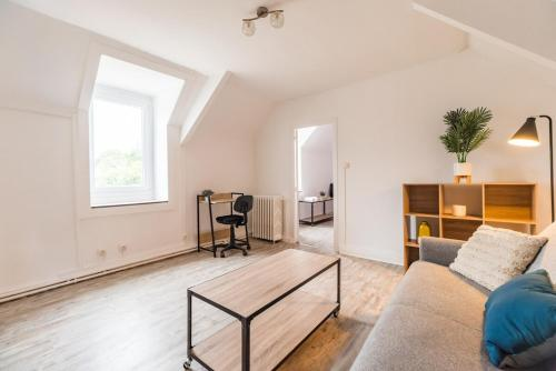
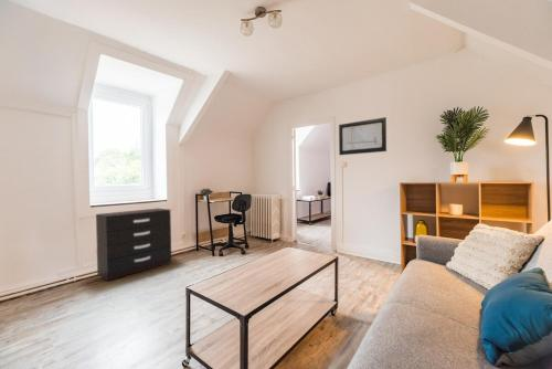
+ wall art (361, 137)
+ dresser (136, 240)
